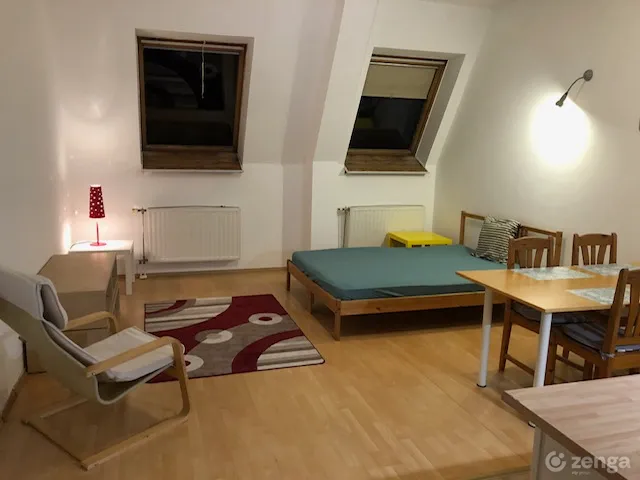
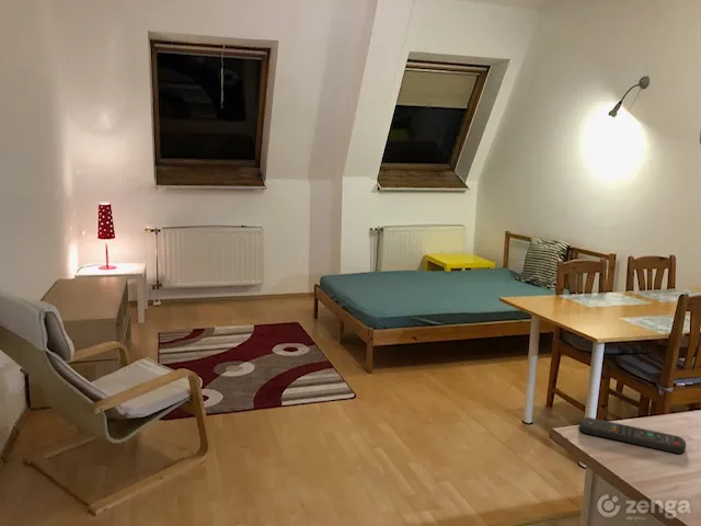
+ remote control (630, 434)
